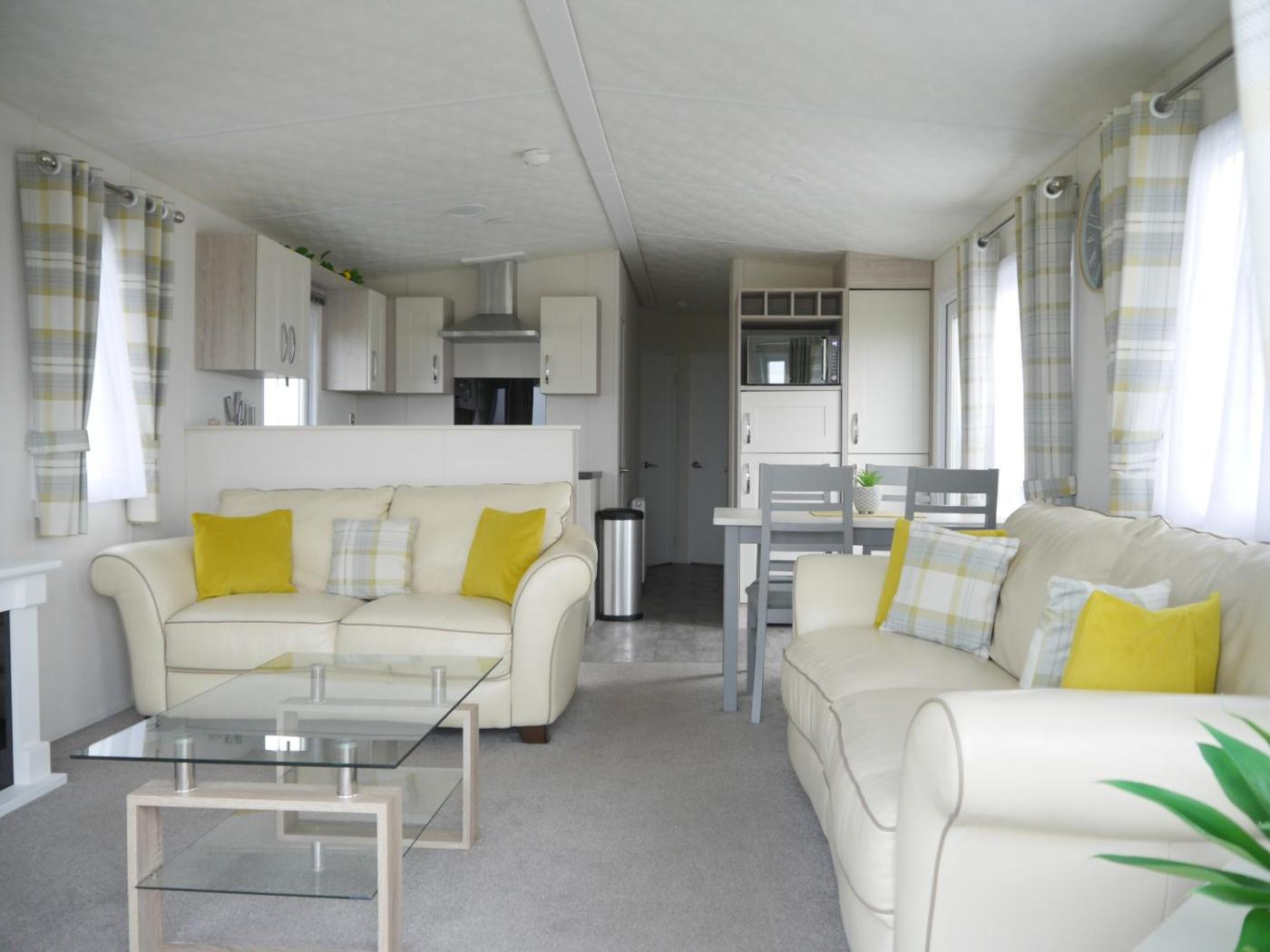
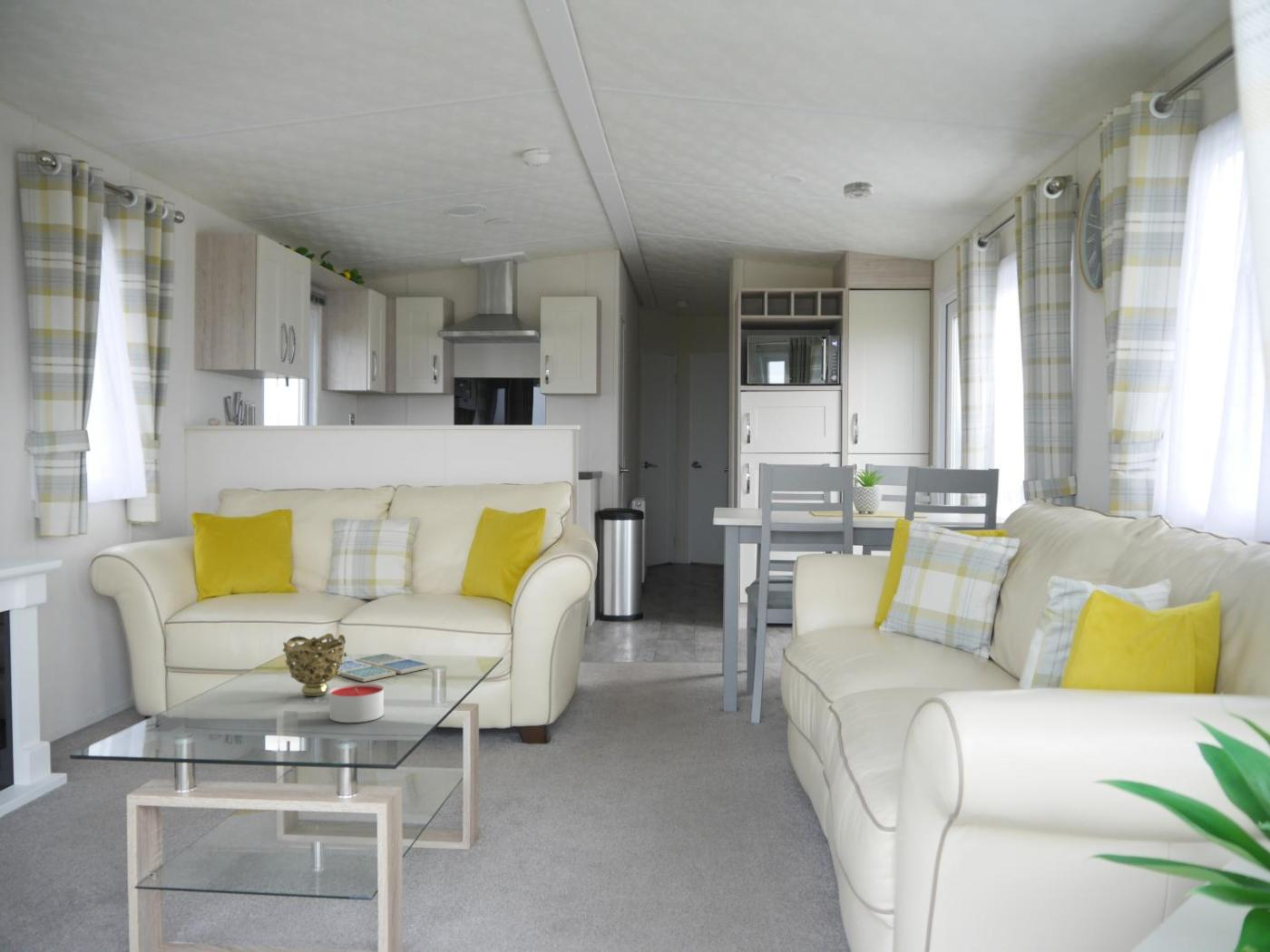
+ smoke detector (858, 189)
+ drink coaster (375, 666)
+ candle (357, 701)
+ decorative bowl (315, 665)
